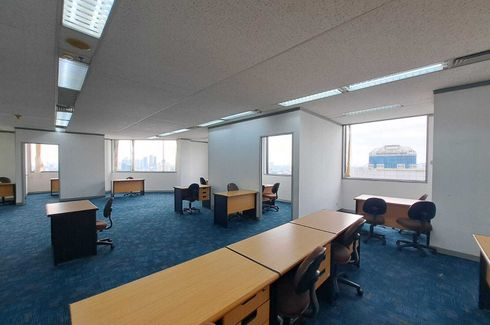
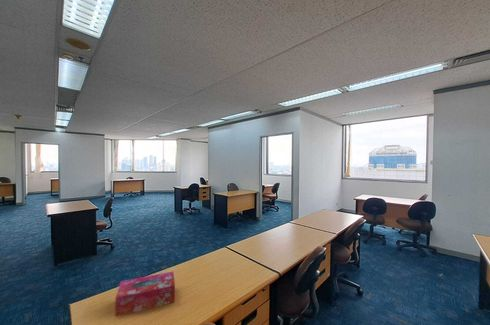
+ tissue box (147, 291)
